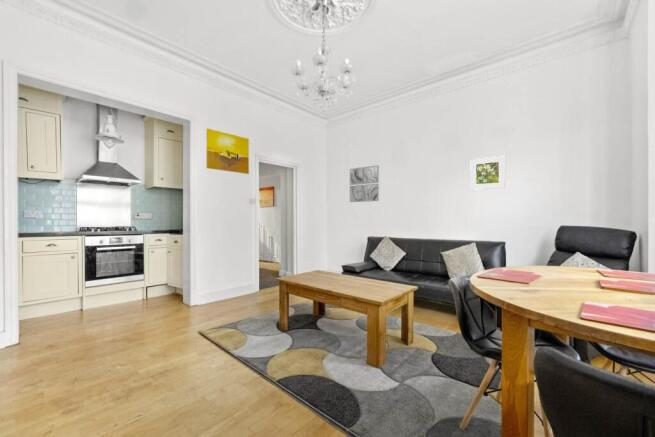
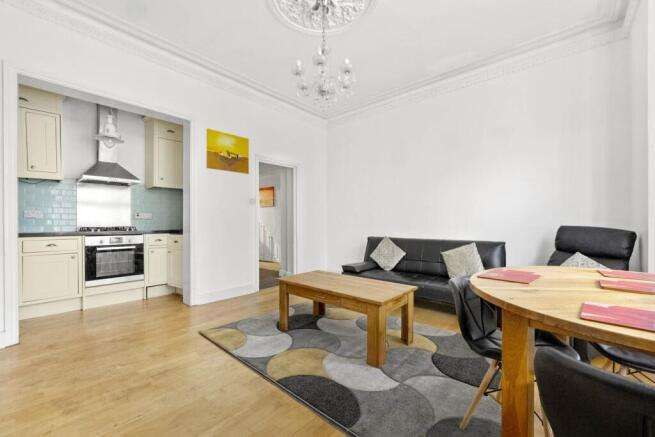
- wall art (363, 183)
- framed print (487, 173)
